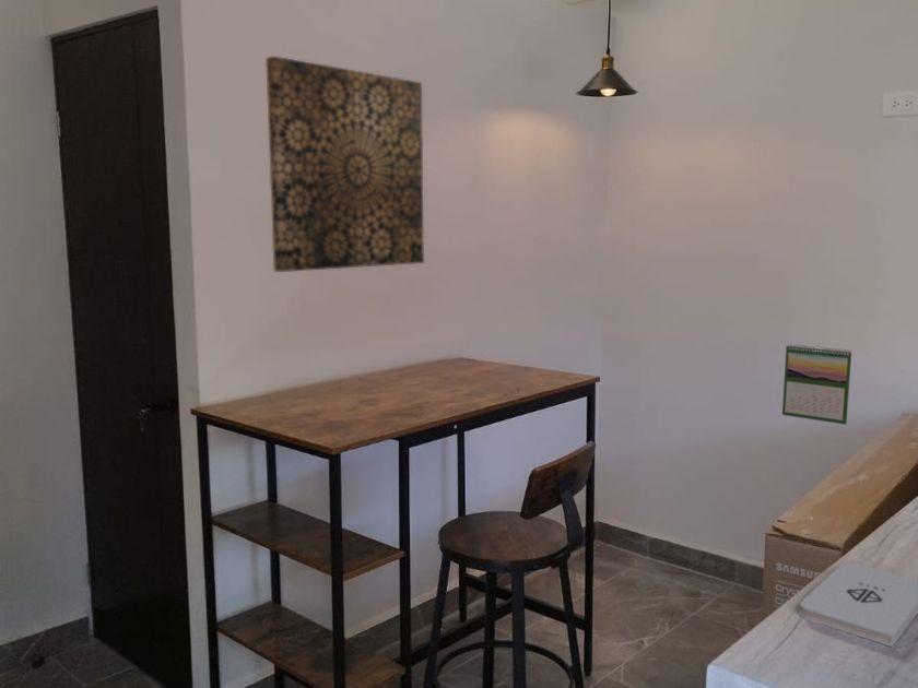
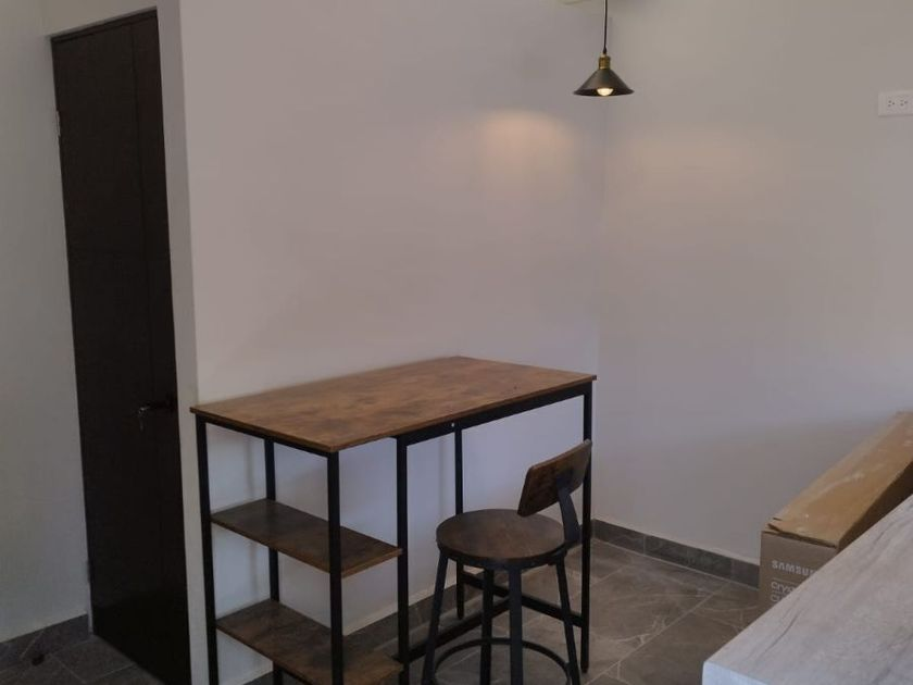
- notepad (866, 600)
- calendar (815, 382)
- wall art (352, 170)
